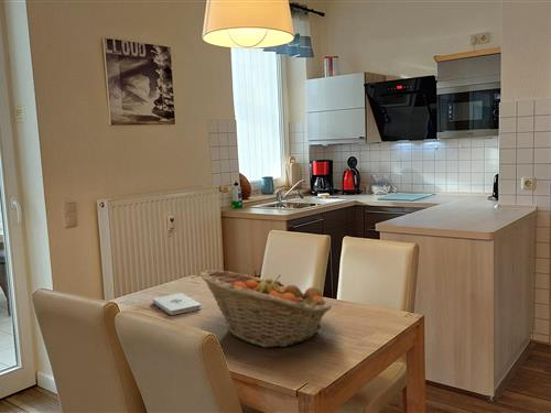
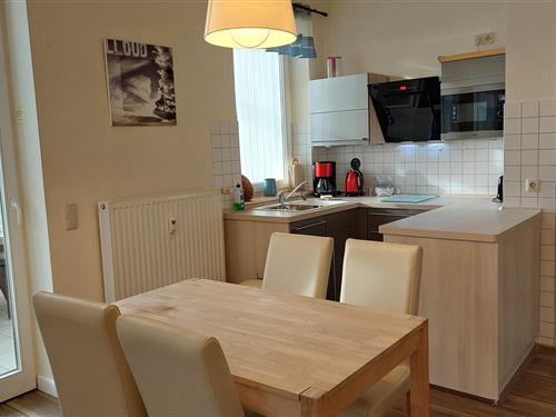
- notepad (176, 303)
- fruit basket (264, 300)
